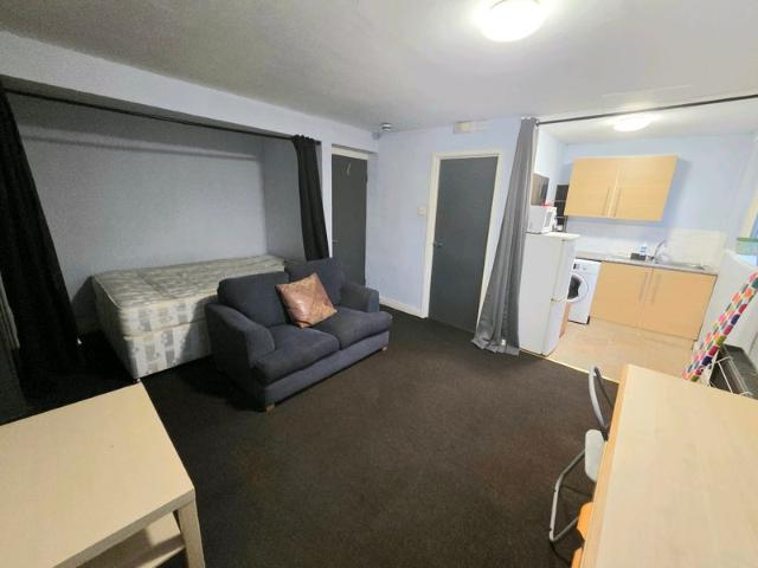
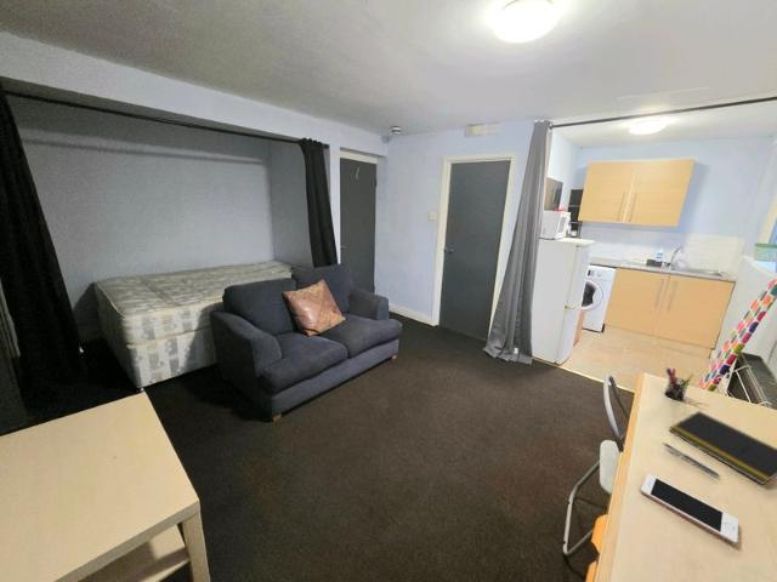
+ notepad (726, 443)
+ pen holder (677, 383)
+ cell phone (686, 504)
+ pen (690, 458)
